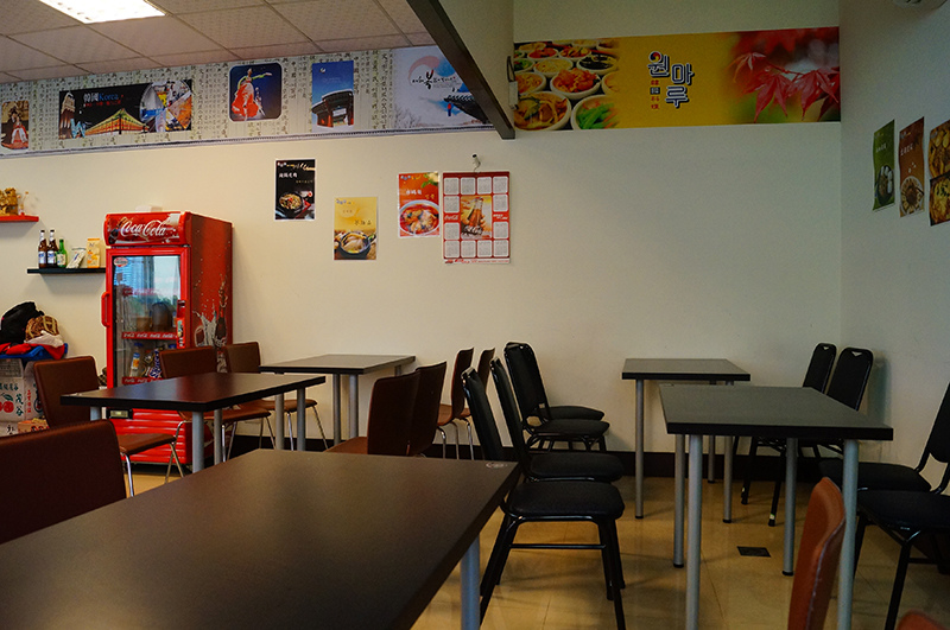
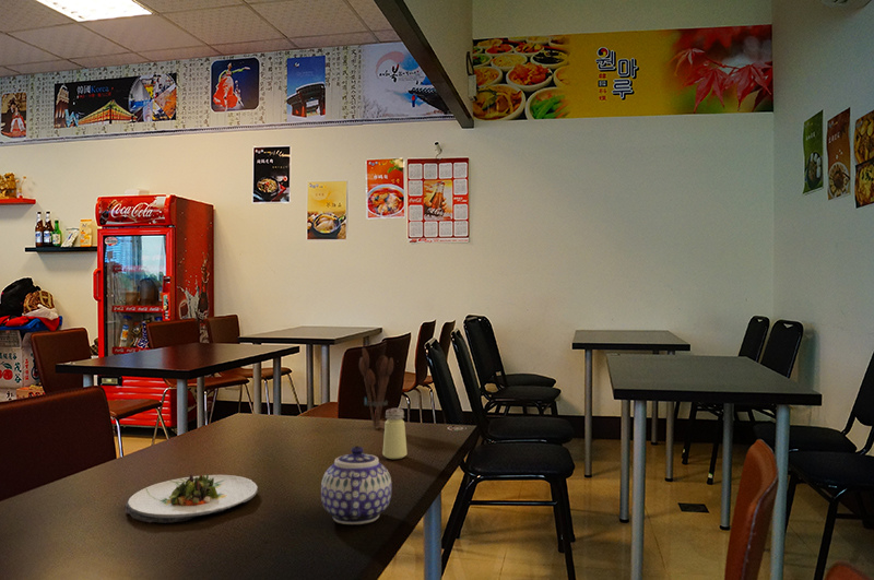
+ utensil holder (373, 388)
+ salad plate (193, 488)
+ saltshaker (394, 433)
+ teapot (356, 482)
